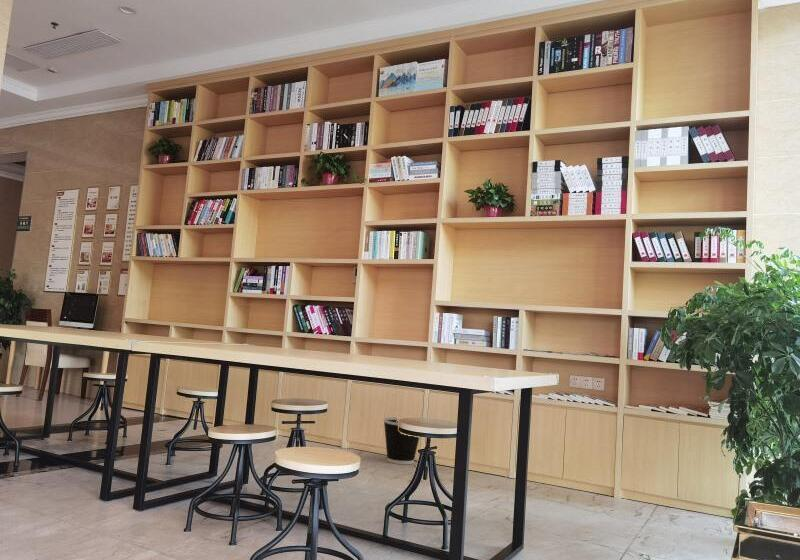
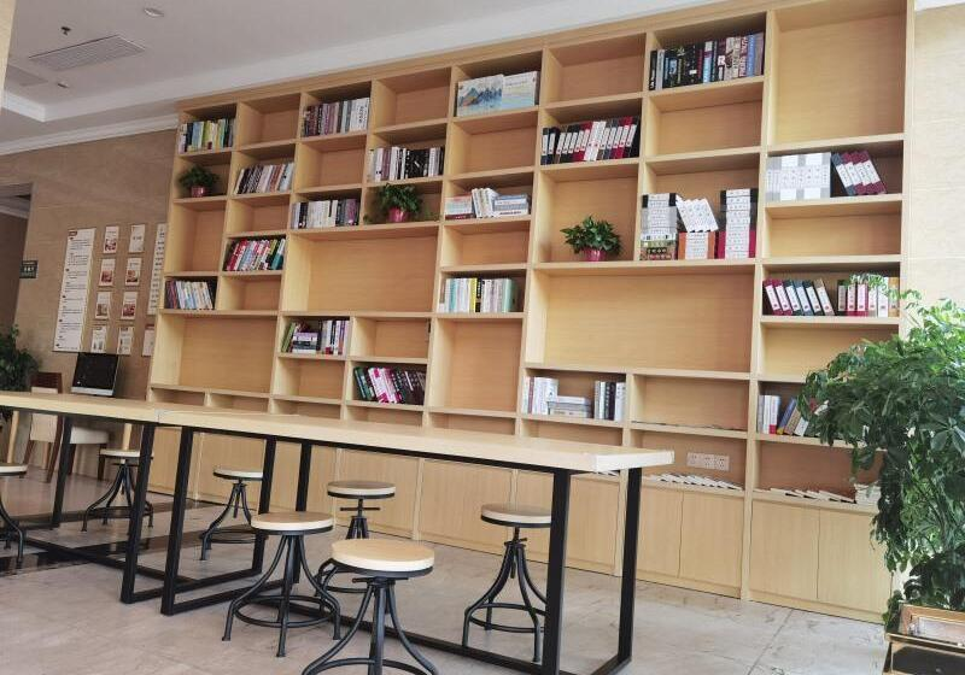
- wastebasket (401, 440)
